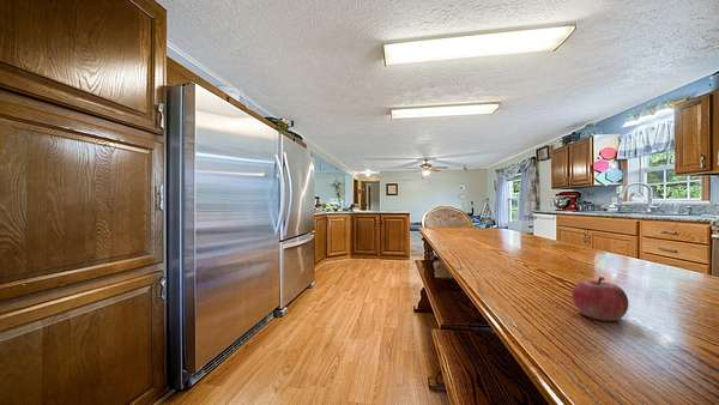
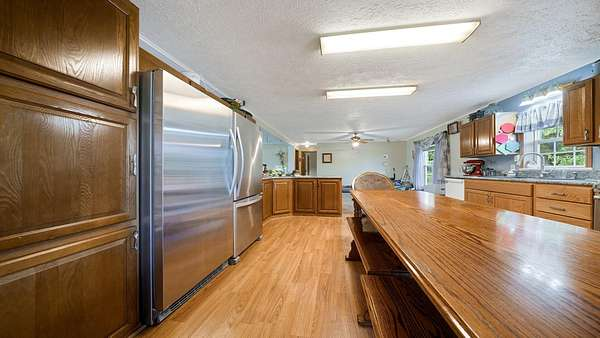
- fruit (598, 295)
